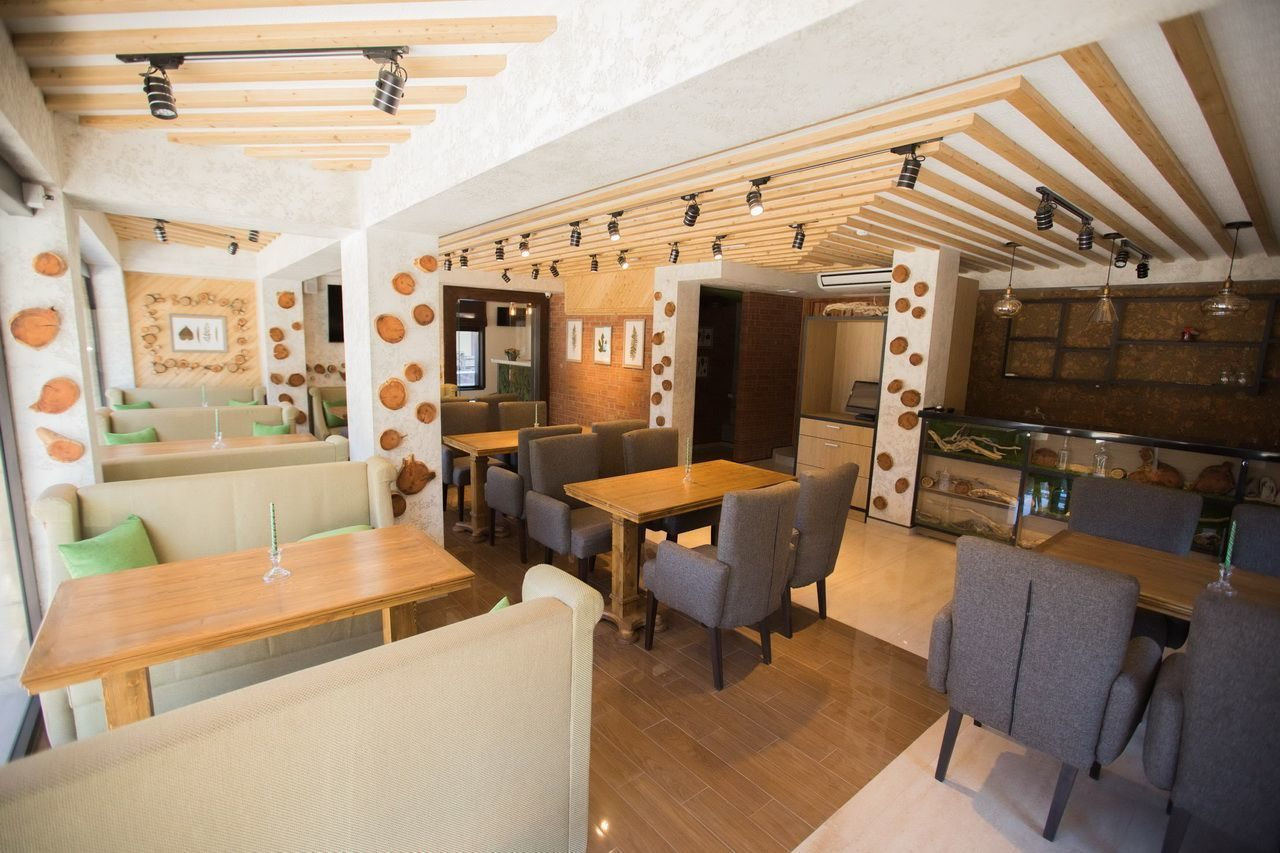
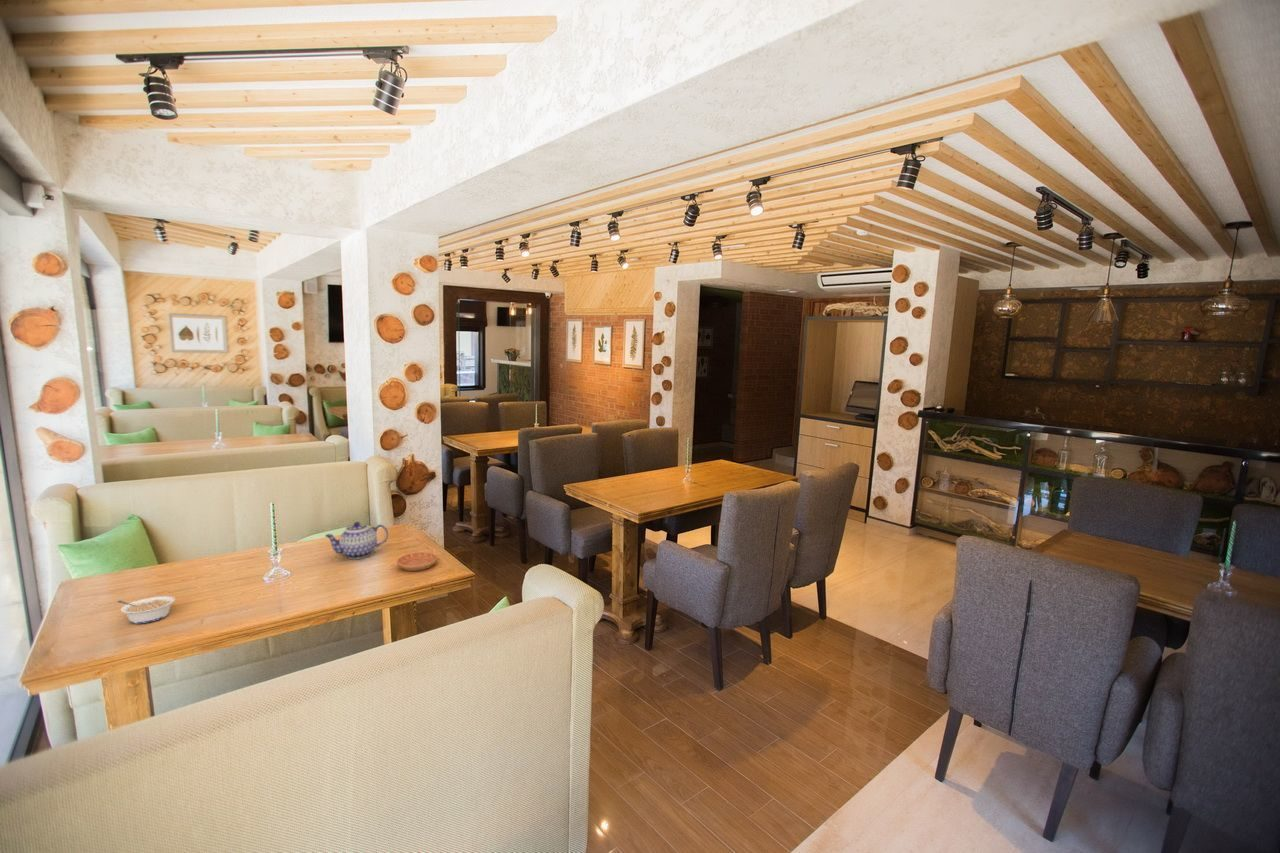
+ saucer (417, 562)
+ teapot (357, 538)
+ legume (146, 609)
